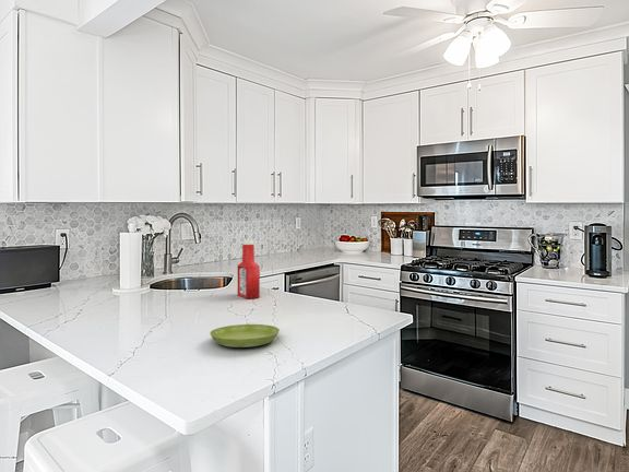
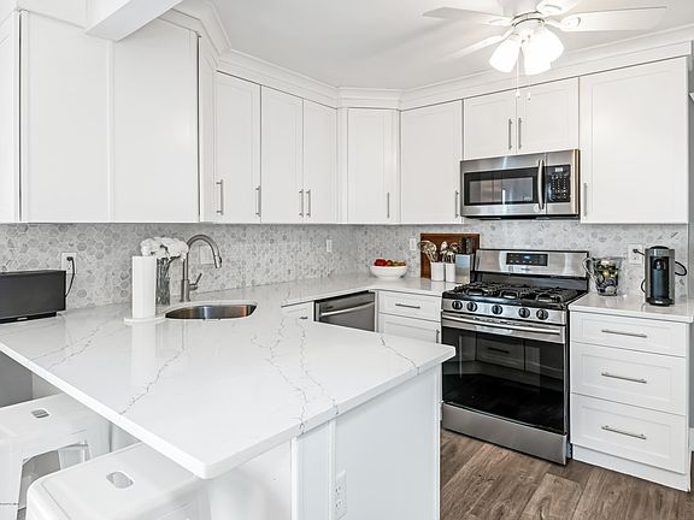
- saucer (245, 335)
- soap bottle (248, 268)
